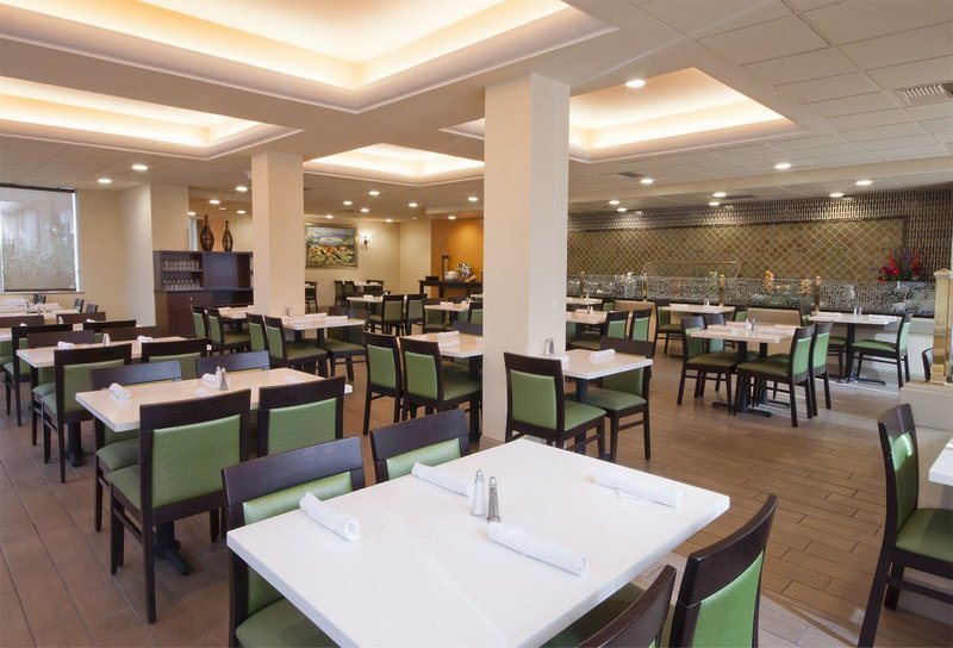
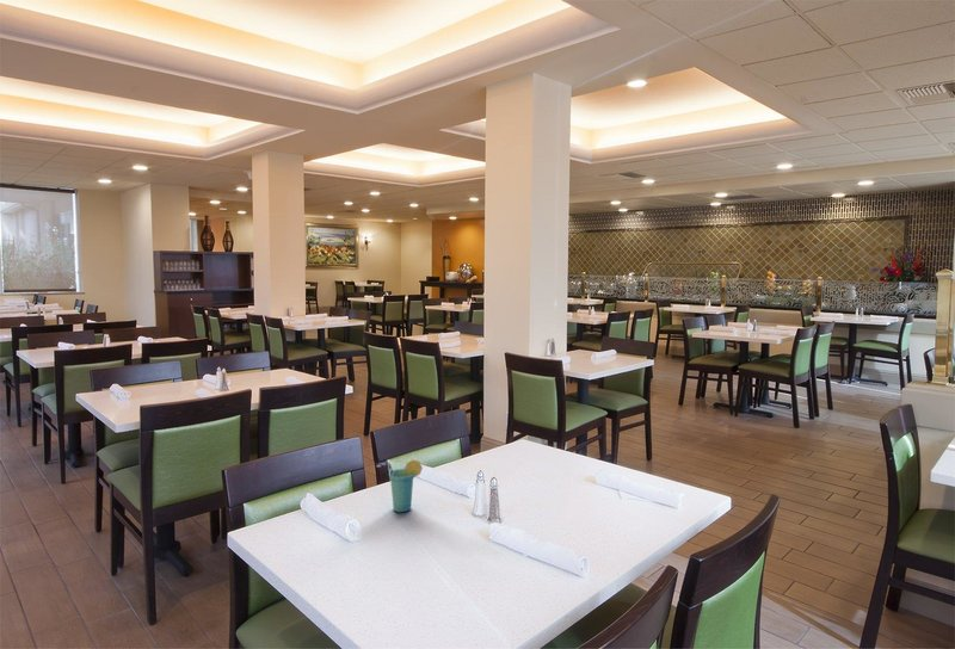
+ cup (399, 483)
